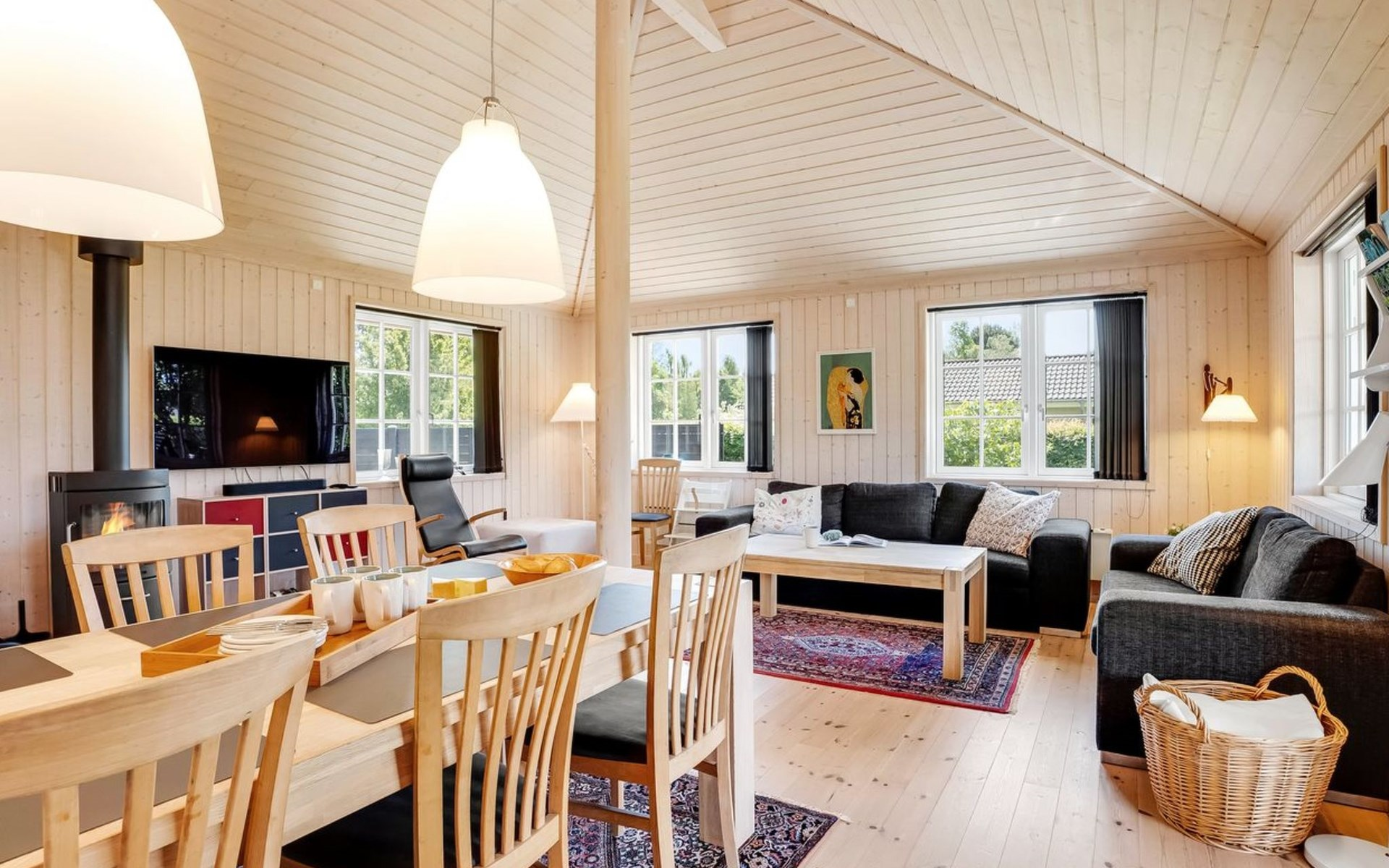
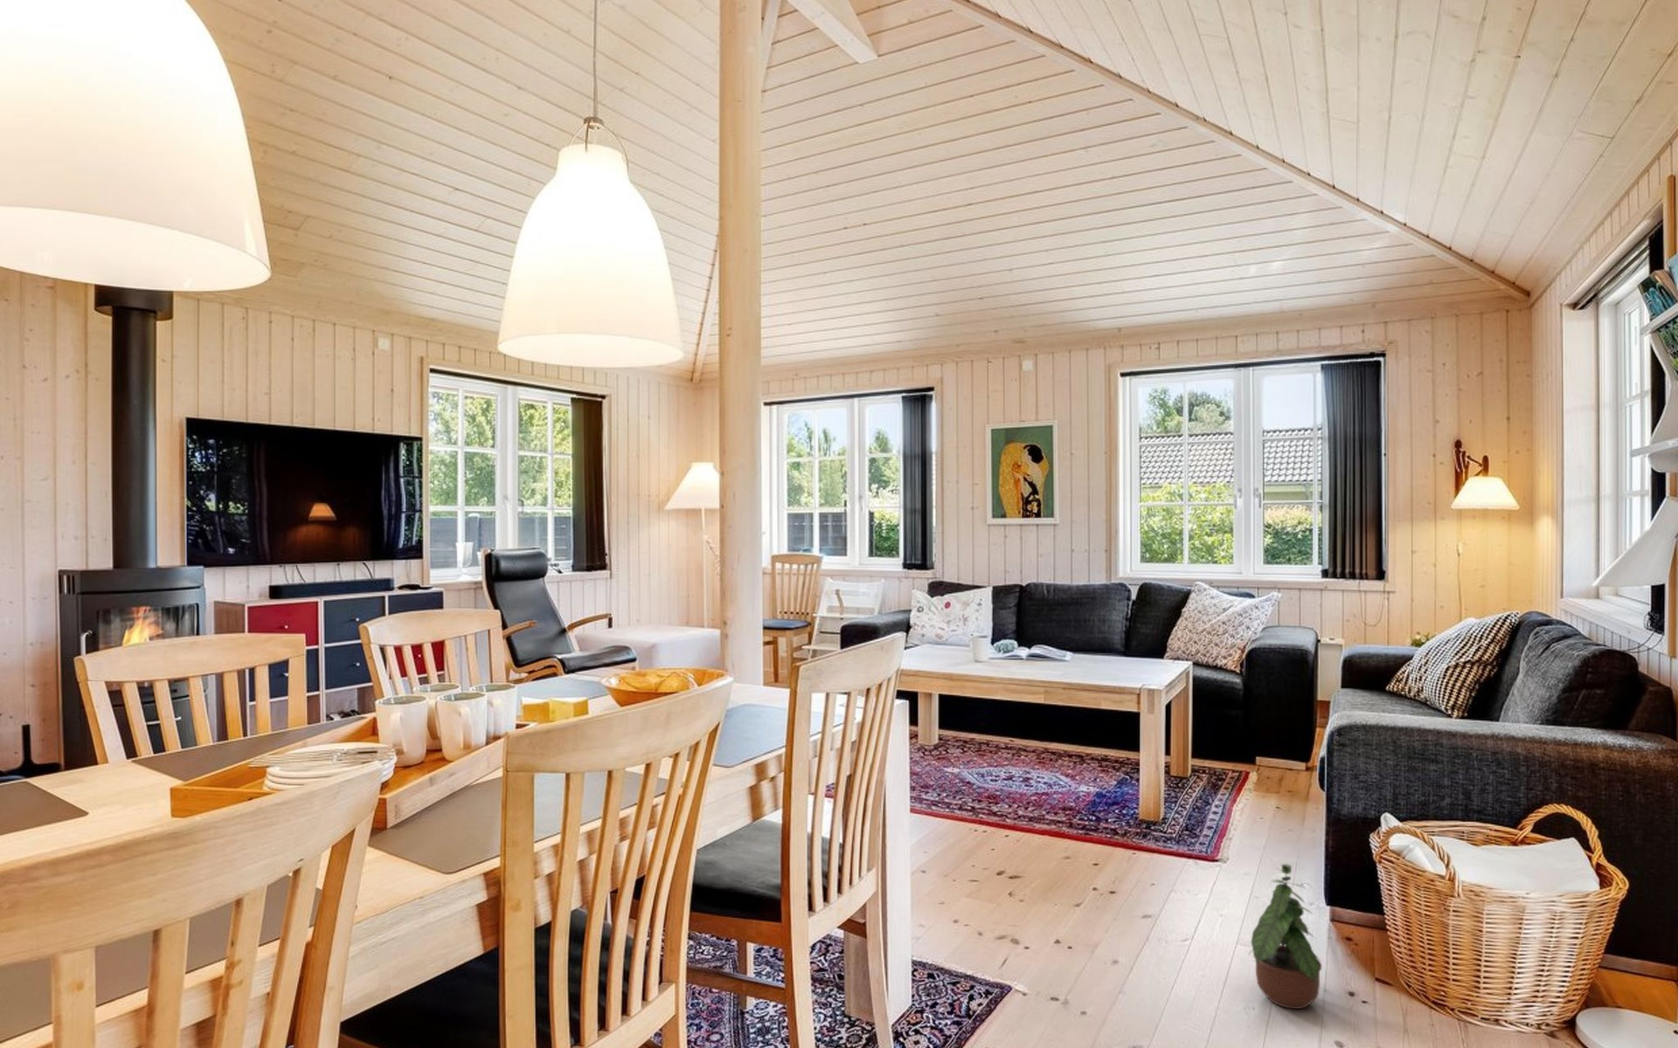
+ potted plant (1282, 930)
